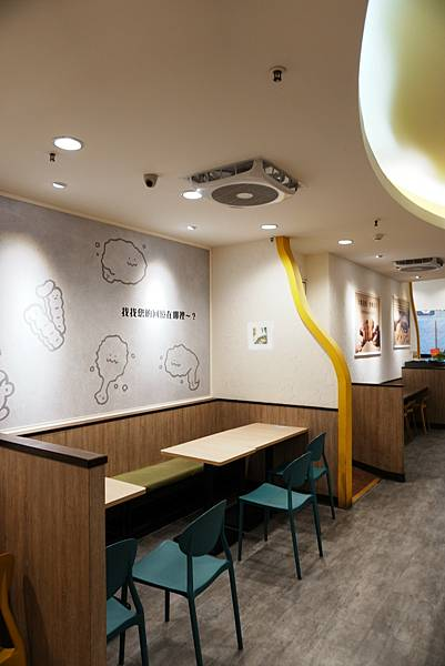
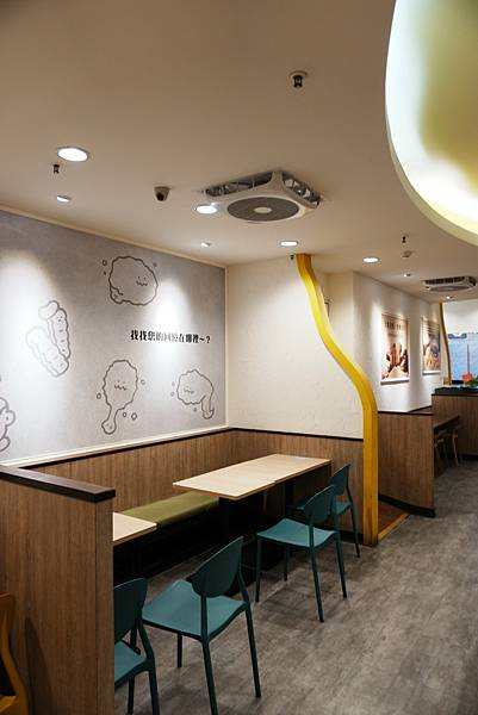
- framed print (260, 335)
